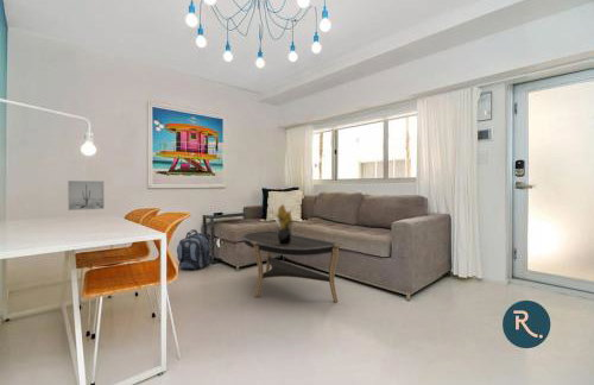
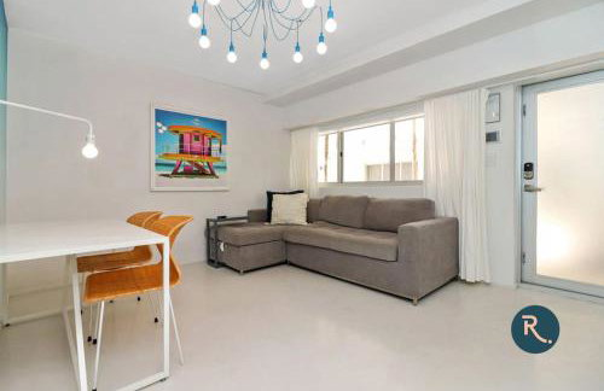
- potted plant (284, 223)
- coffee table (278, 264)
- wall art (86, 195)
- backpack (195, 247)
